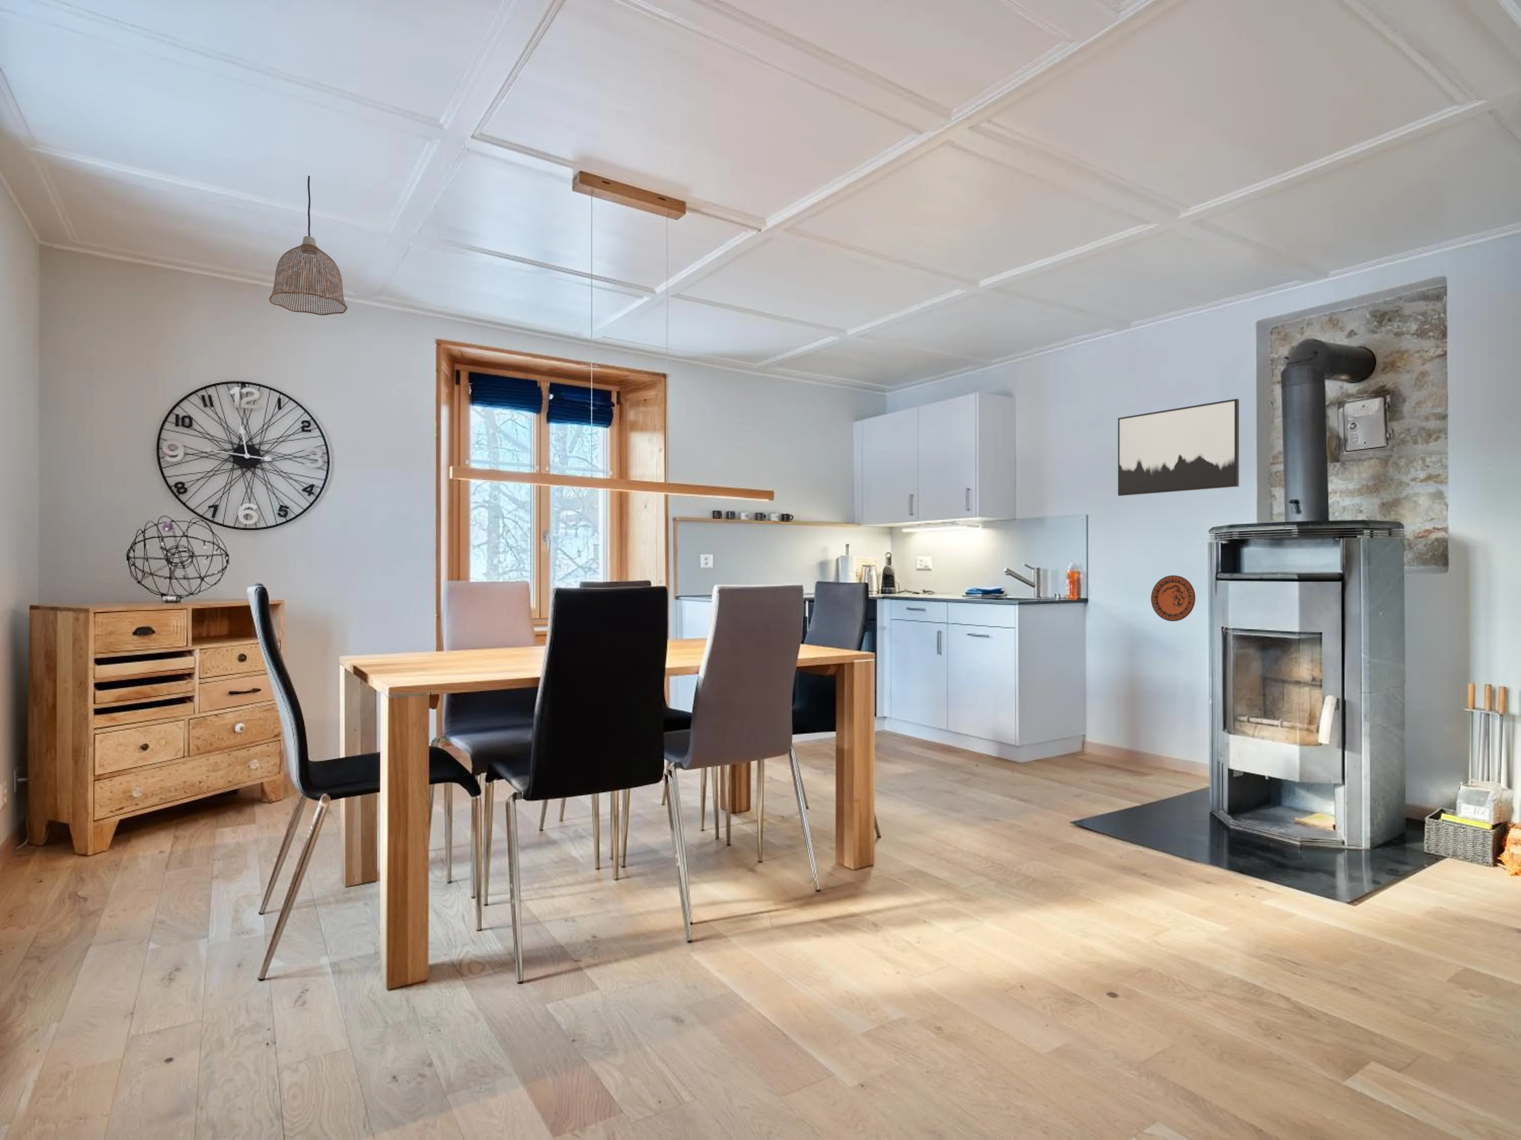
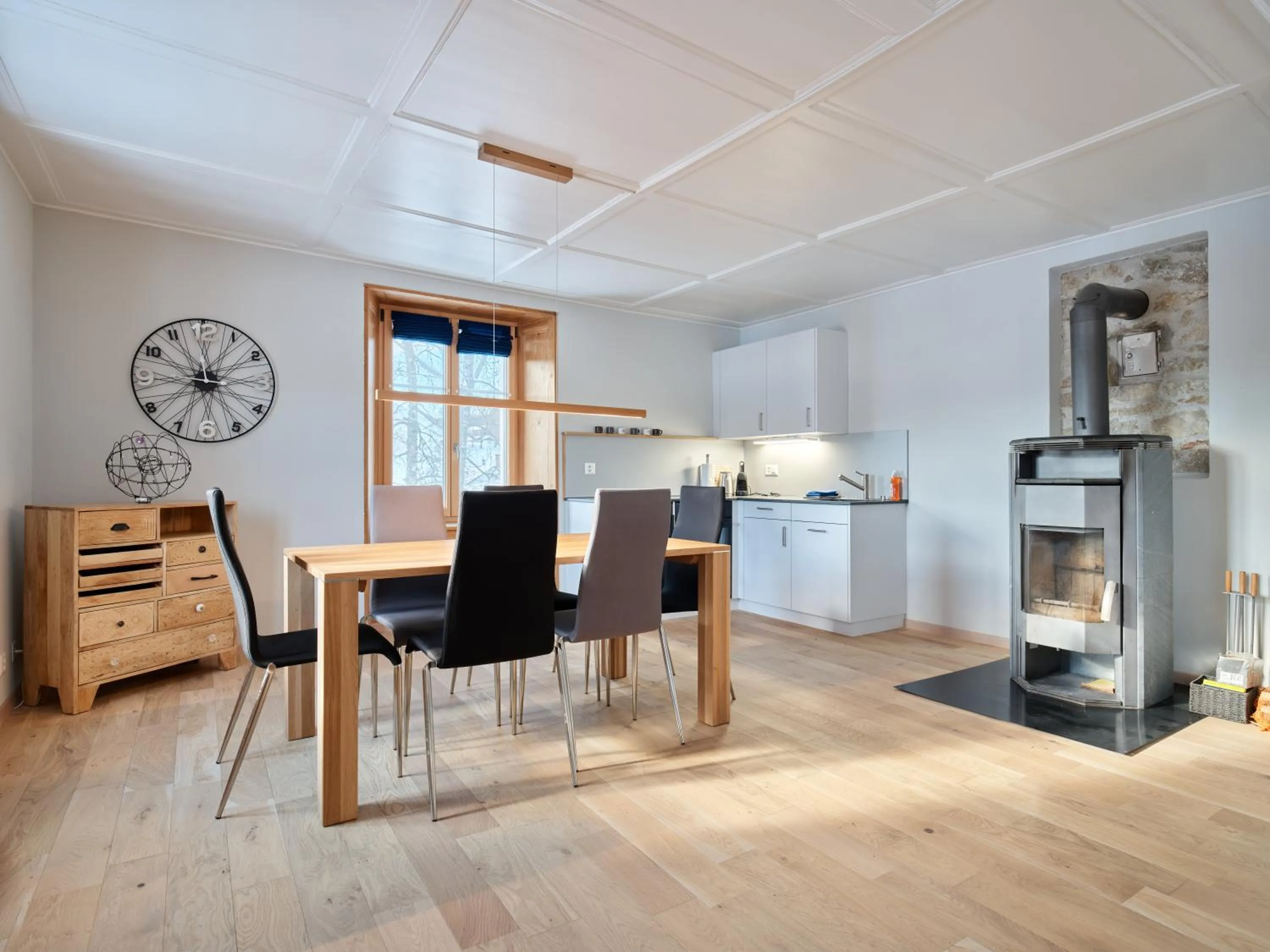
- decorative plate (1172, 598)
- wall art (1175, 450)
- pendant lamp (309, 241)
